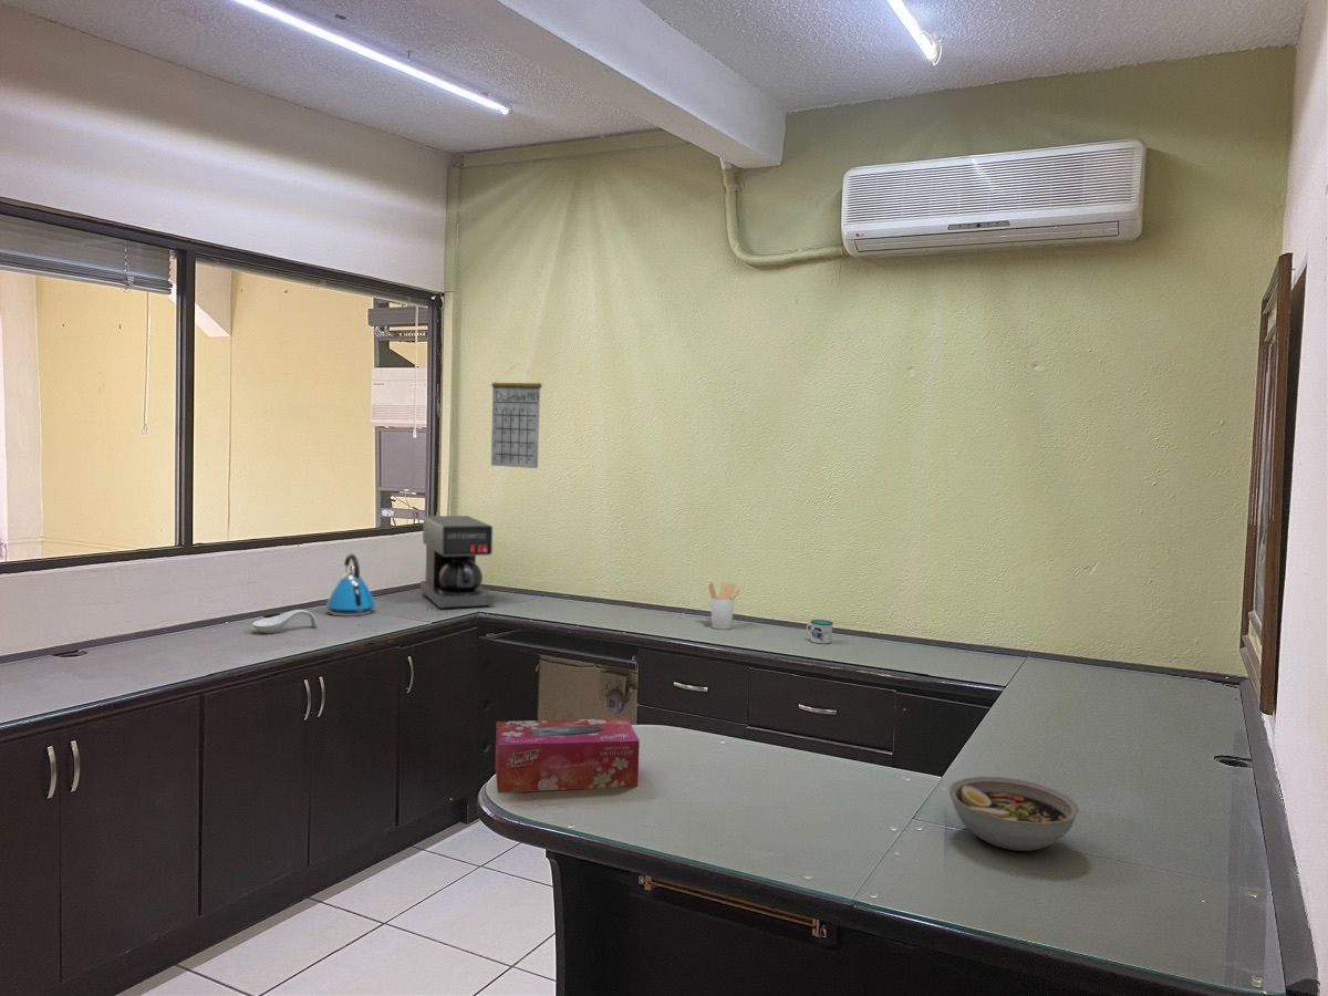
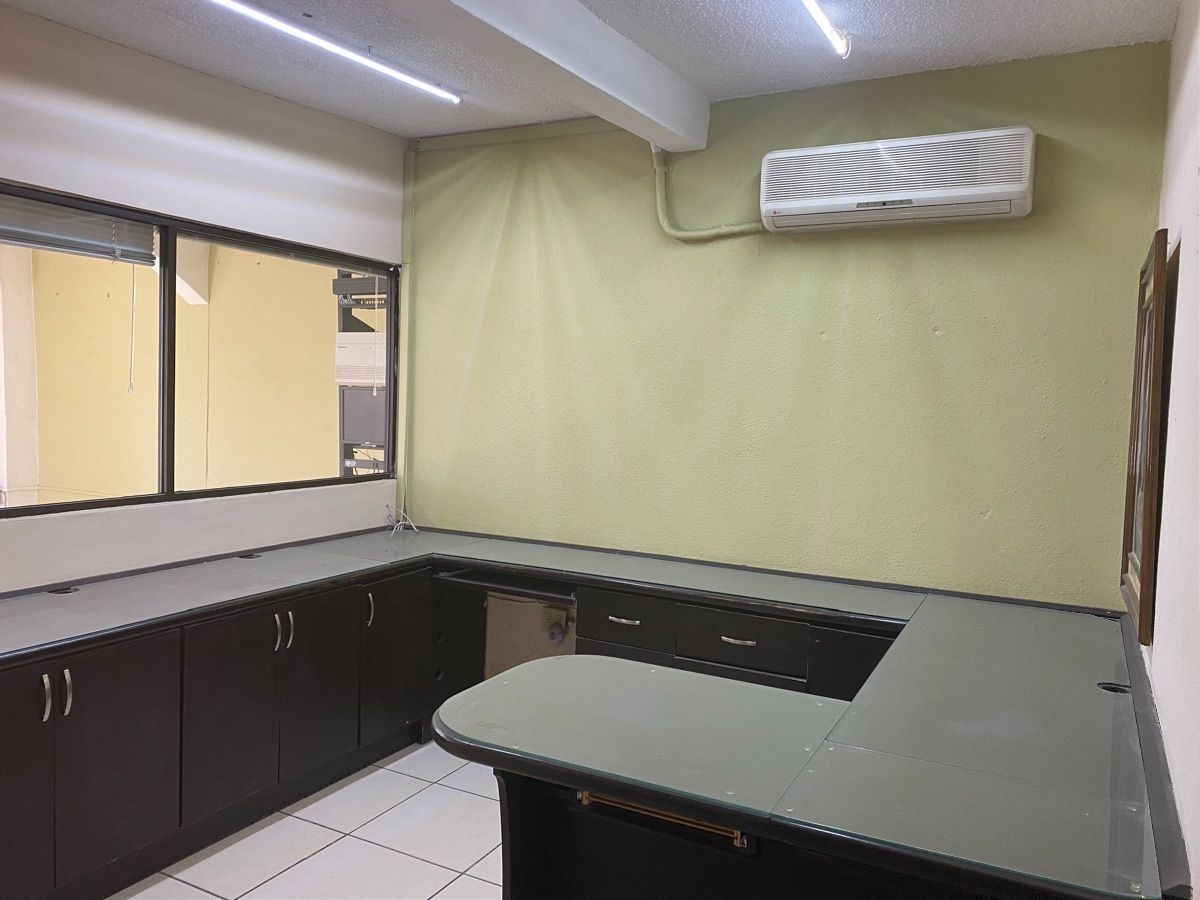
- mug (818, 631)
- spoon rest (284, 620)
- bowl (1010, 818)
- calendar (516, 415)
- tissue box (566, 754)
- kettle (351, 583)
- coffee maker (456, 560)
- utensil holder (724, 604)
